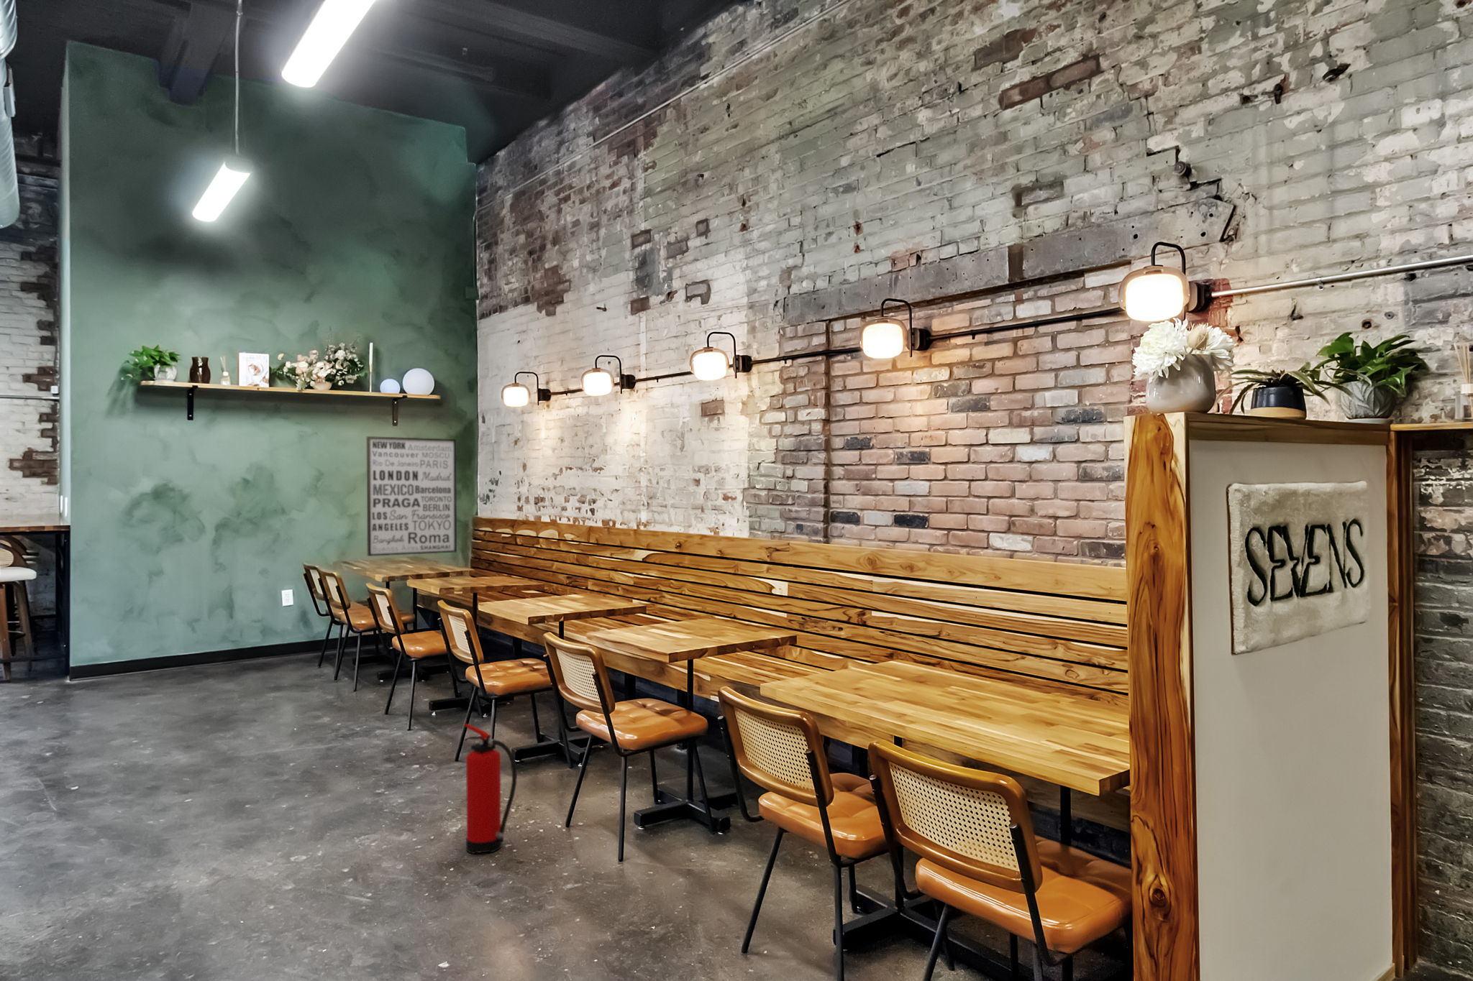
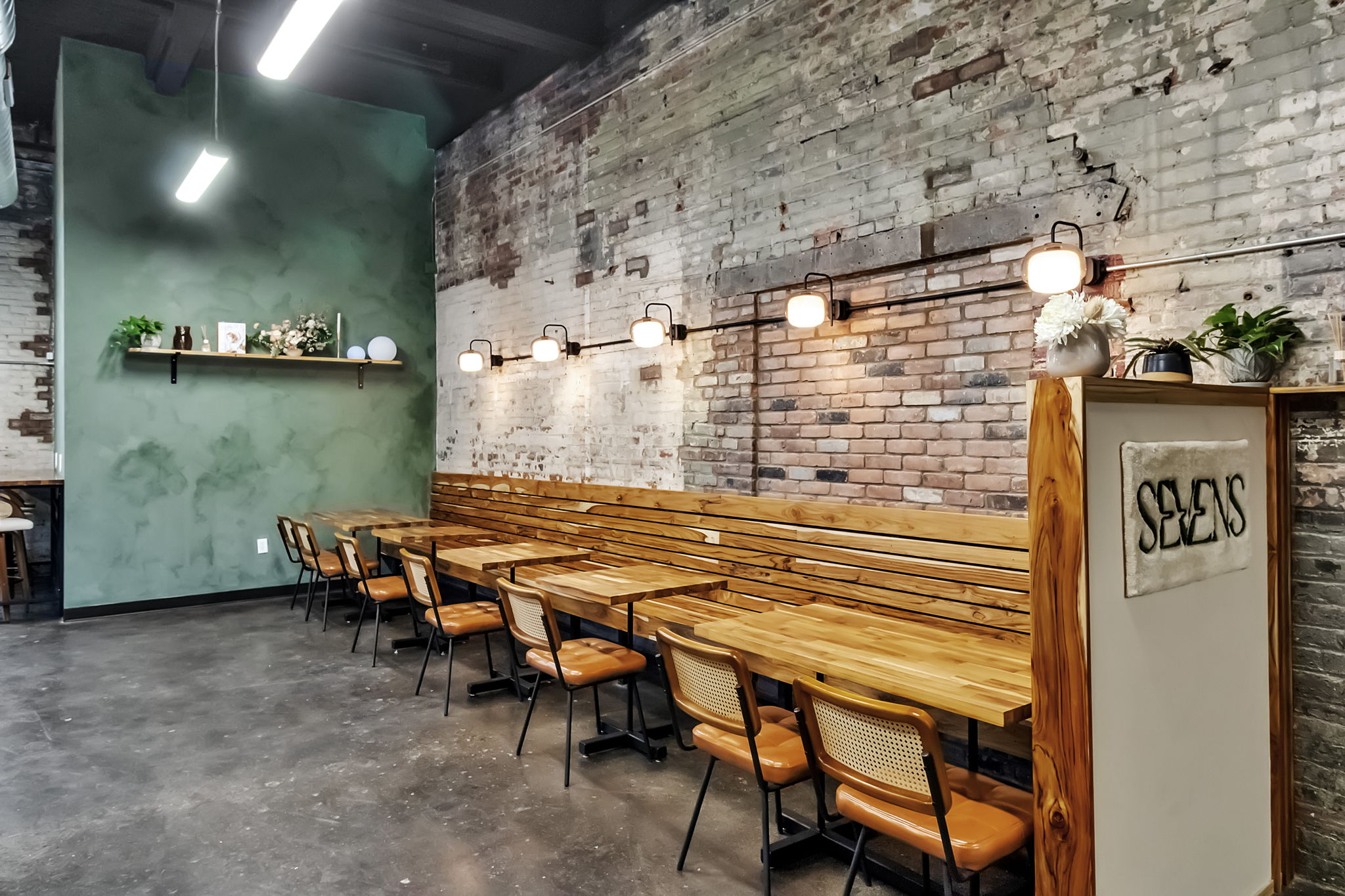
- wall art (412, 496)
- fire extinguisher (490, 787)
